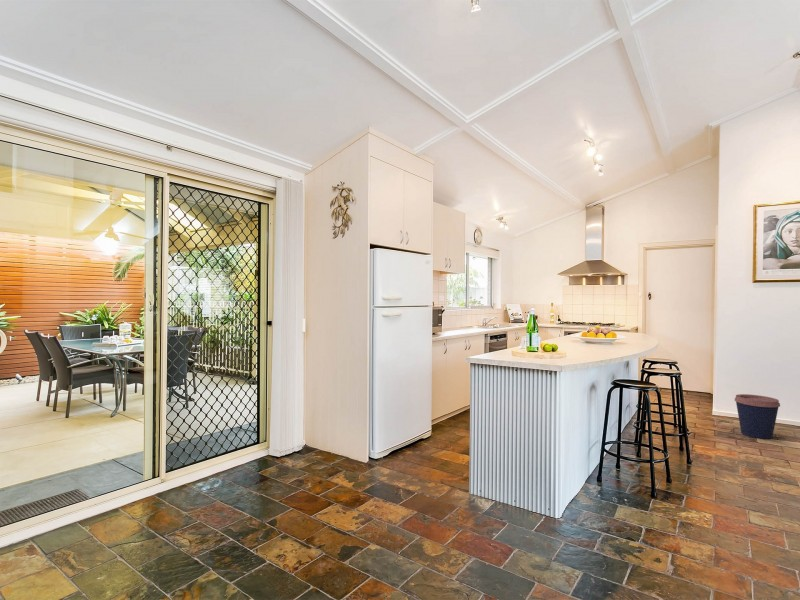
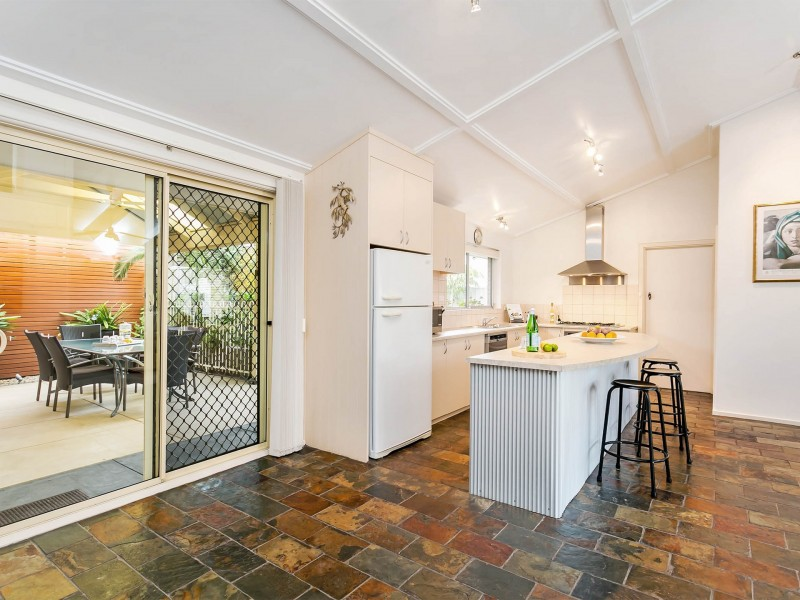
- coffee cup (756, 416)
